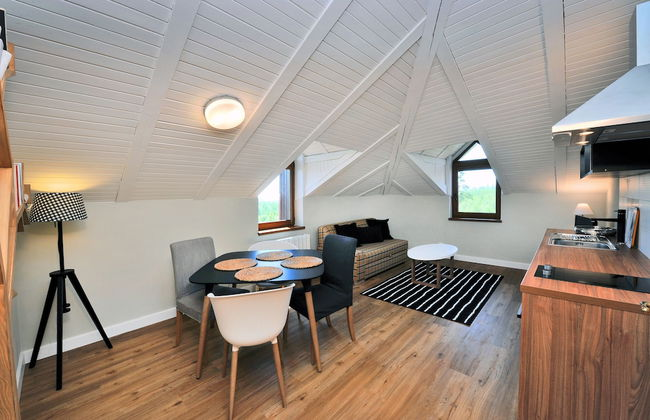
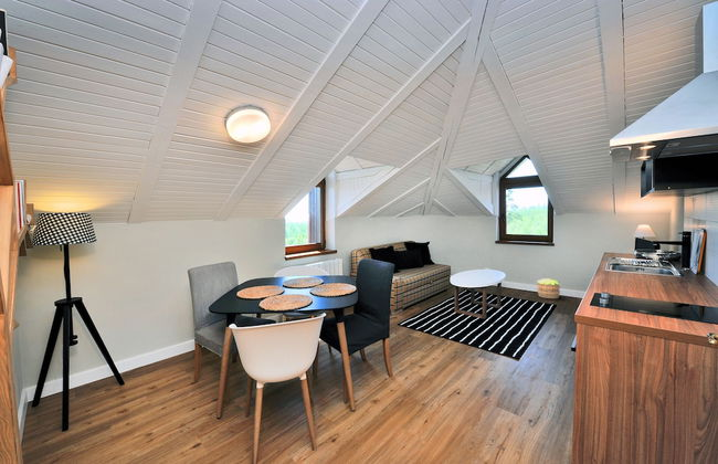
+ potted plant (548, 287)
